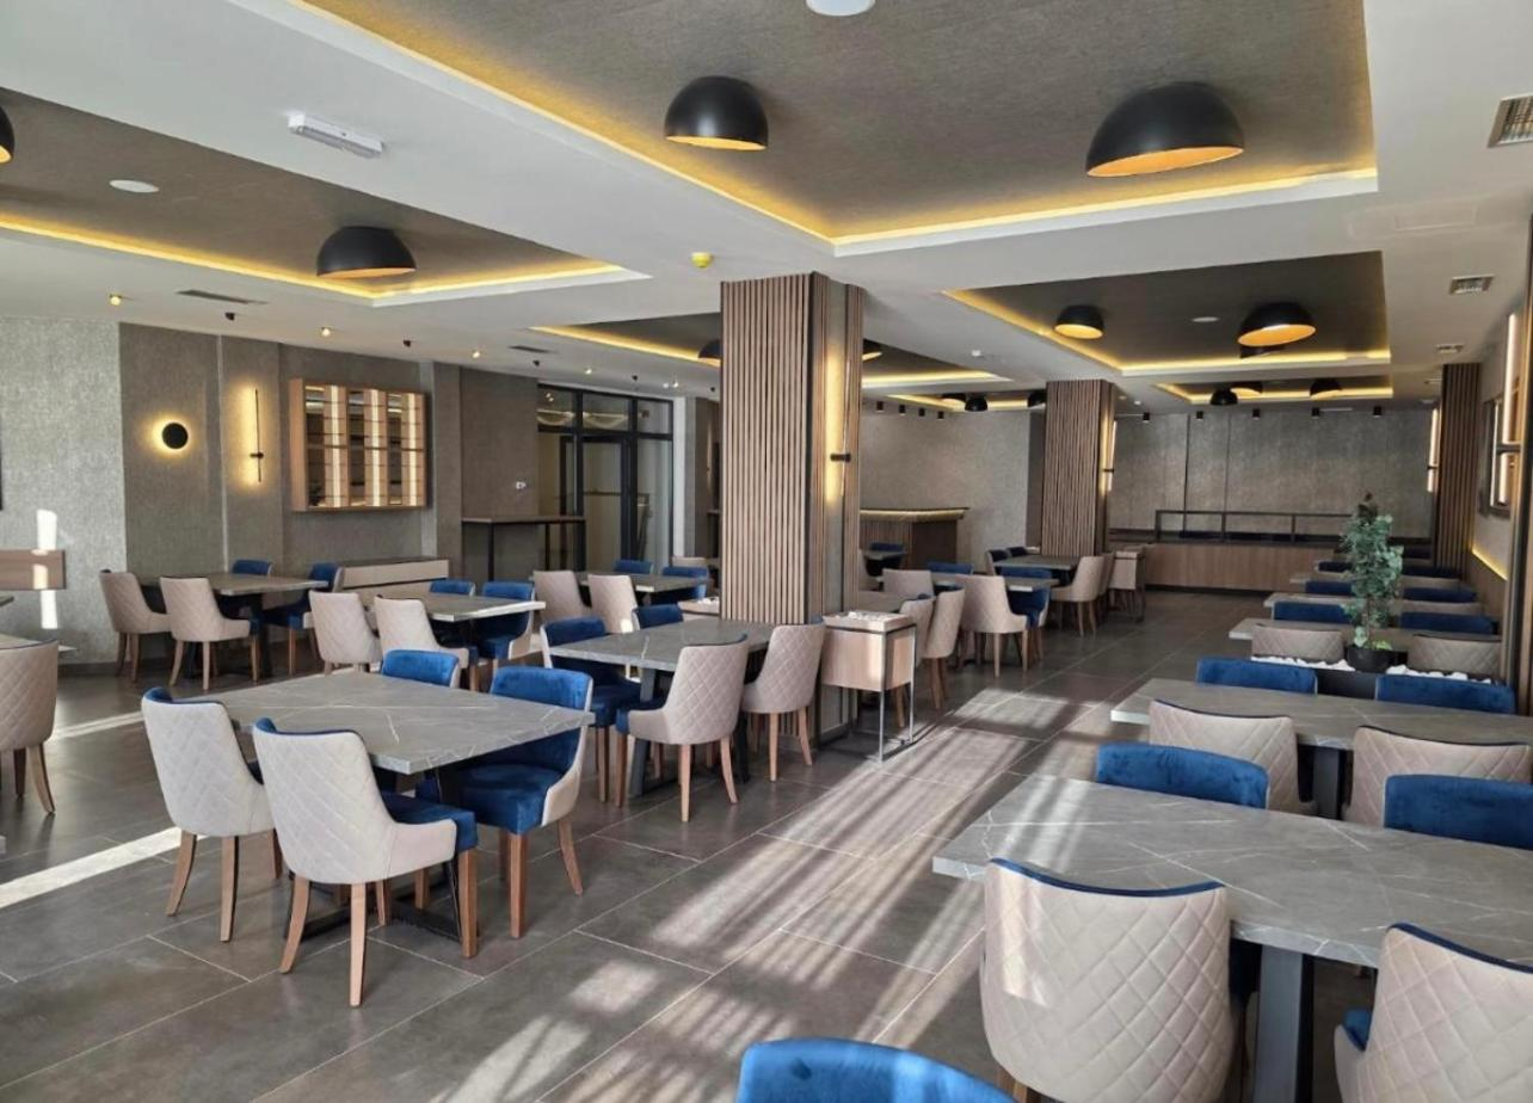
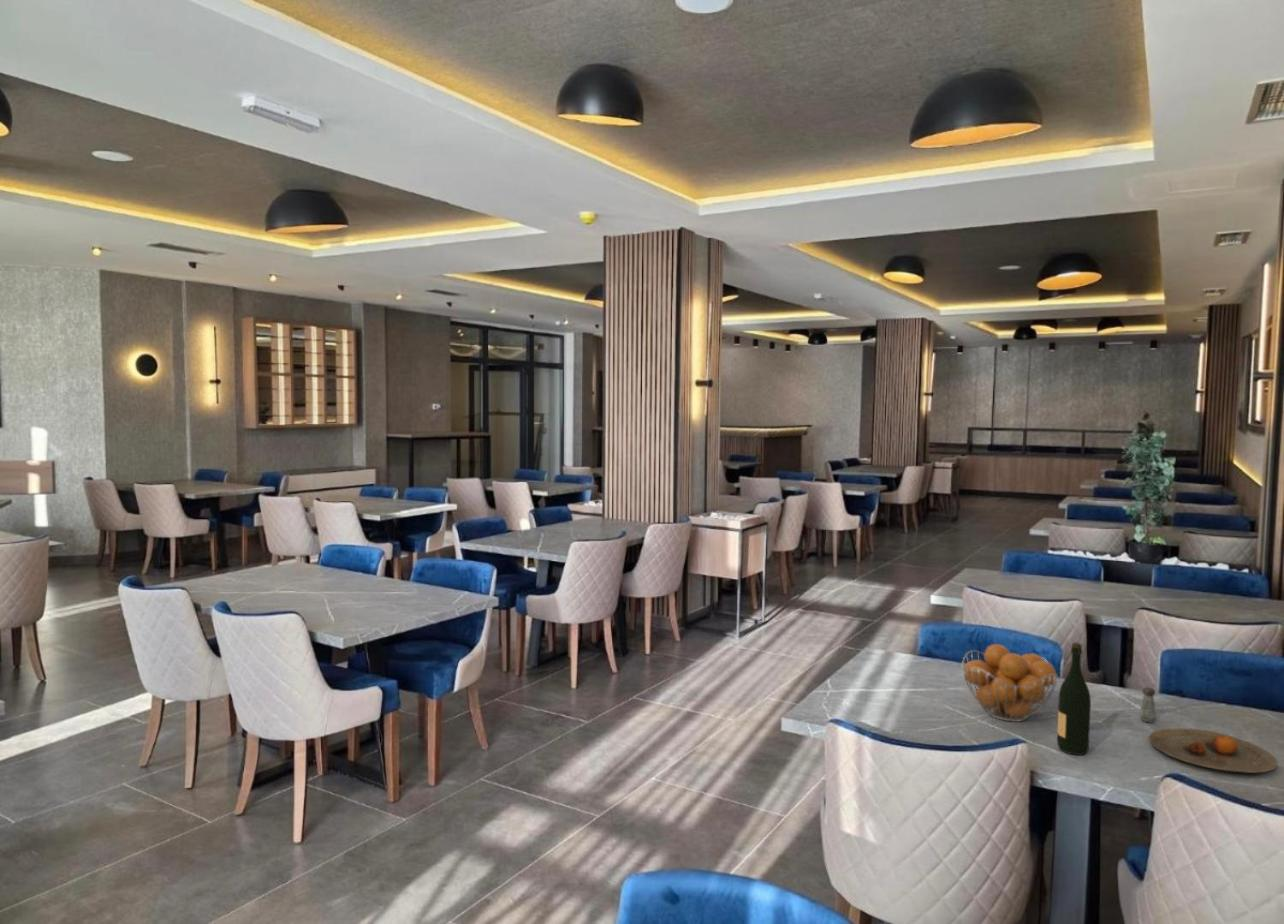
+ wine bottle (1074, 696)
+ salt shaker (1148, 704)
+ fruit basket (1008, 682)
+ plate (1211, 744)
